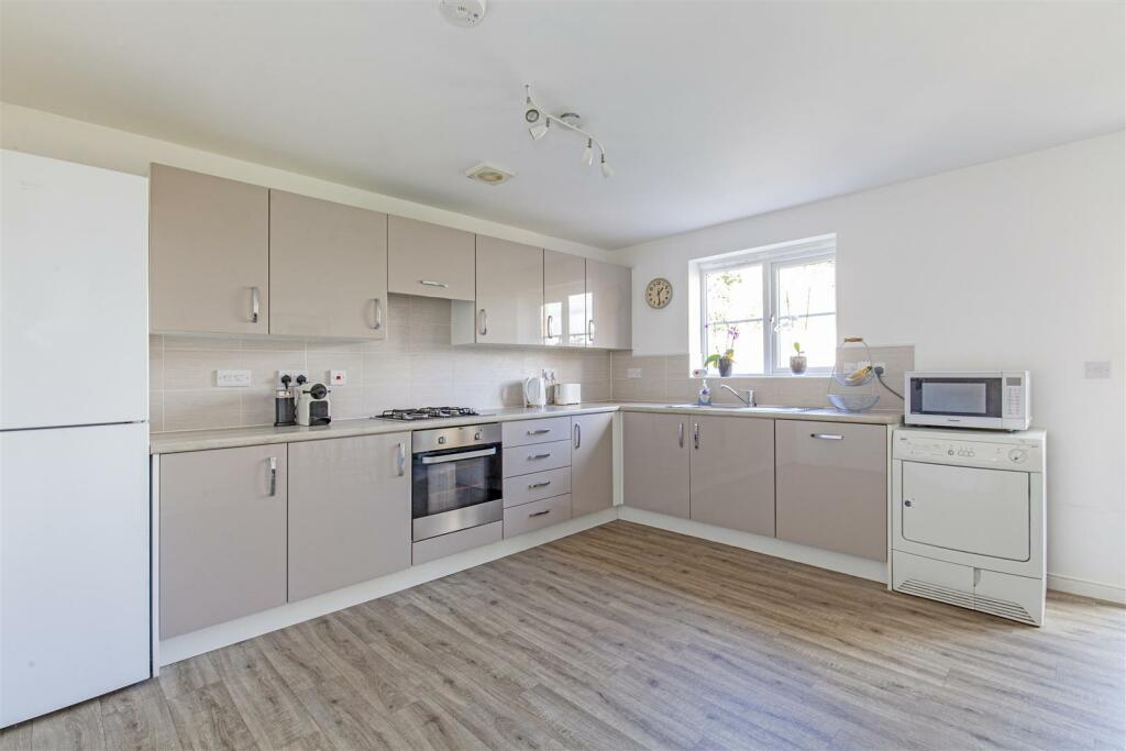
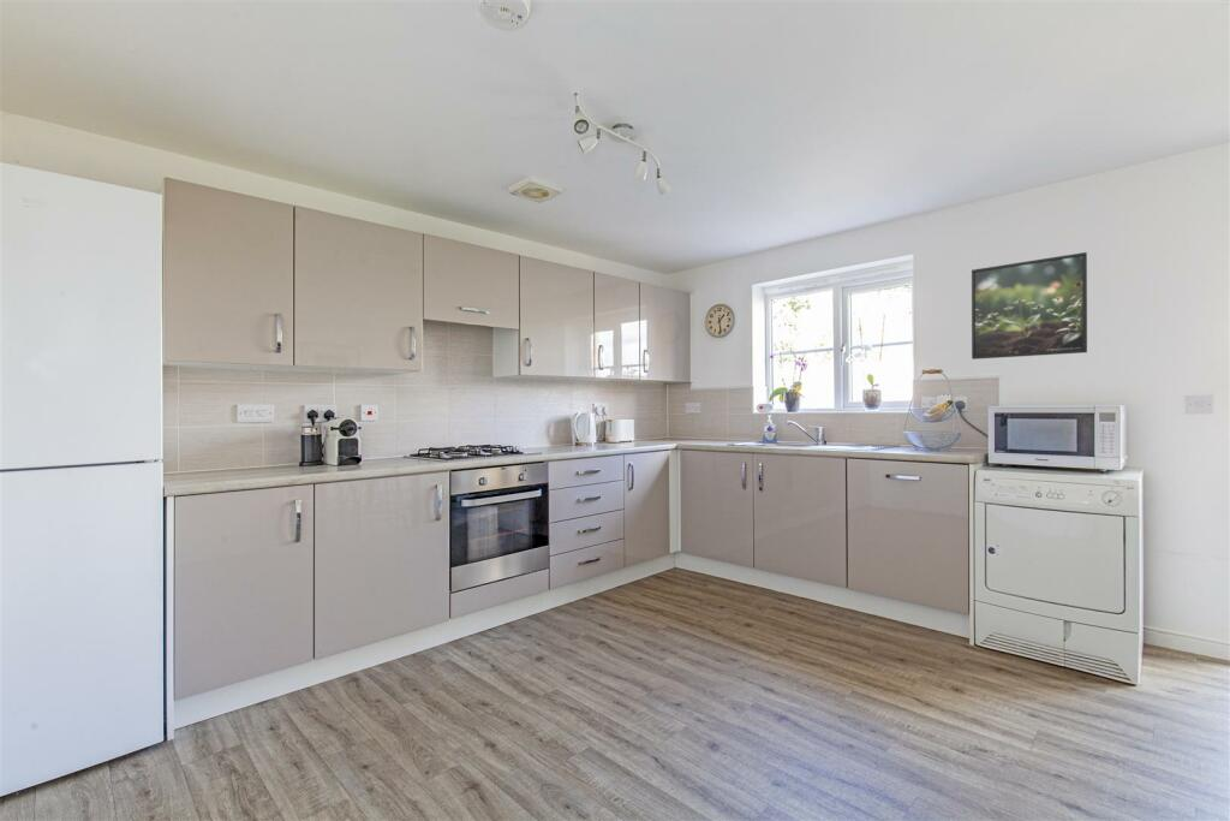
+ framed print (1026, 309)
